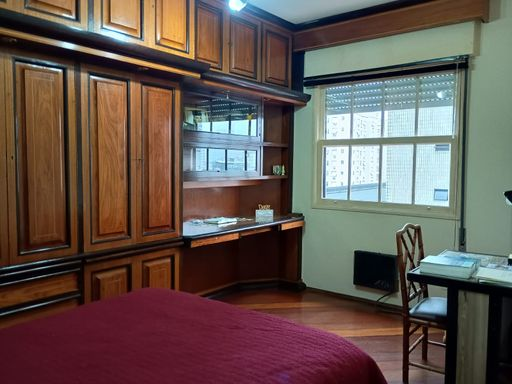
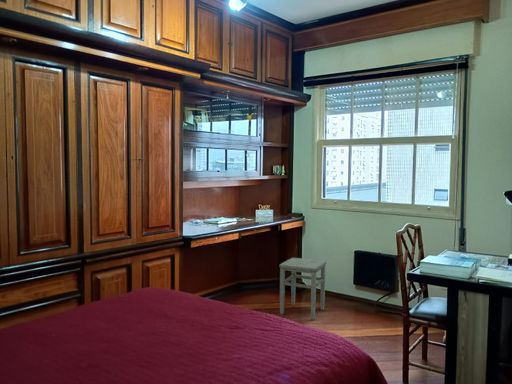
+ stool (302, 287)
